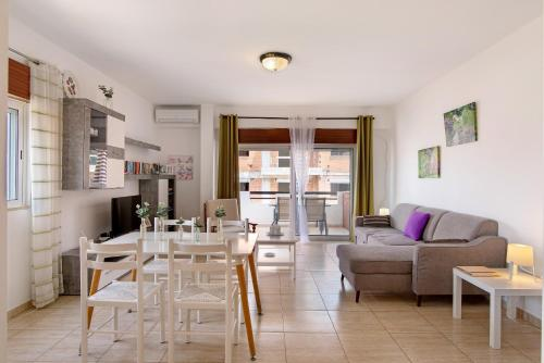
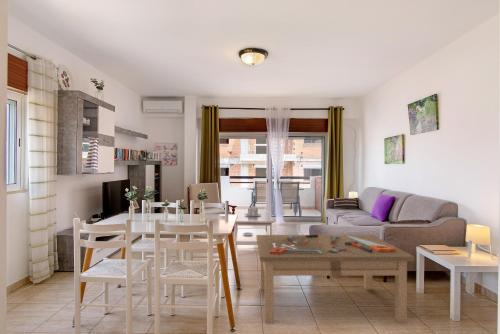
+ coffee table (324, 272)
